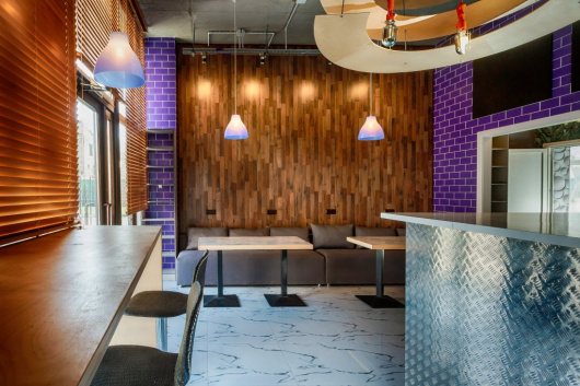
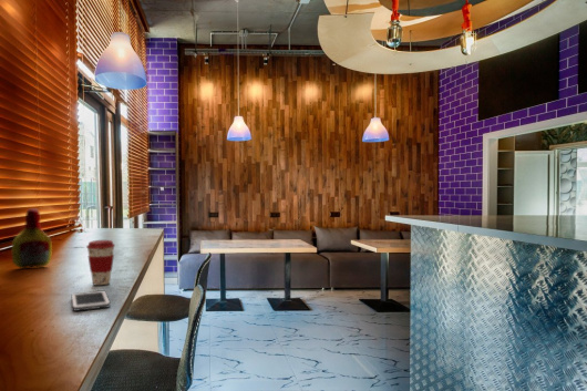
+ coffee cup (101, 261)
+ bottle (32, 237)
+ cell phone (90, 300)
